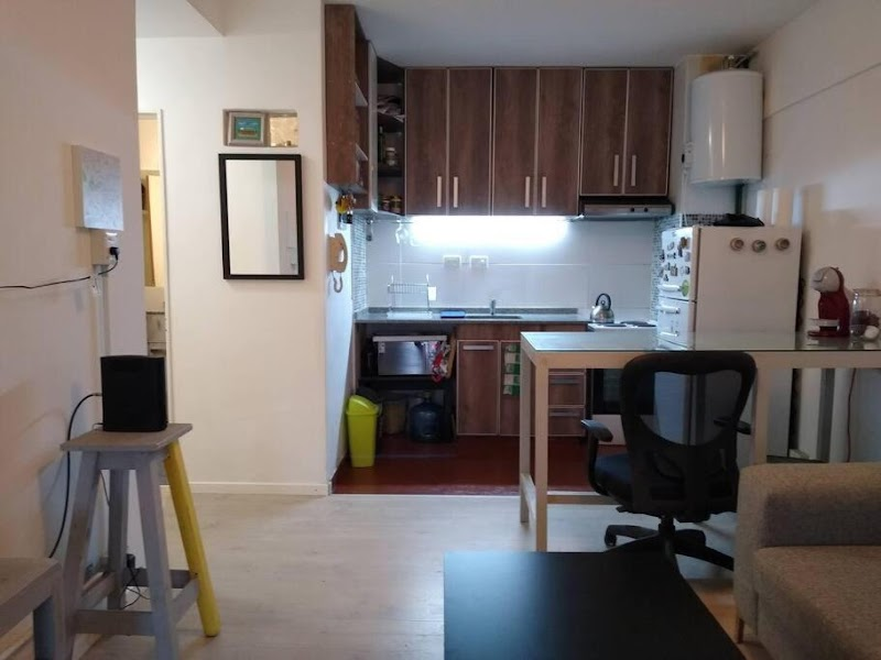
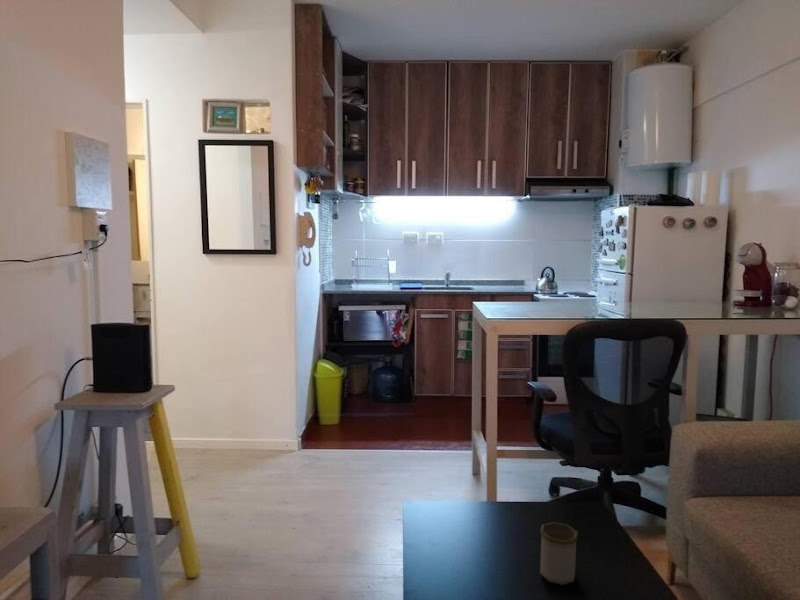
+ mug (556, 549)
